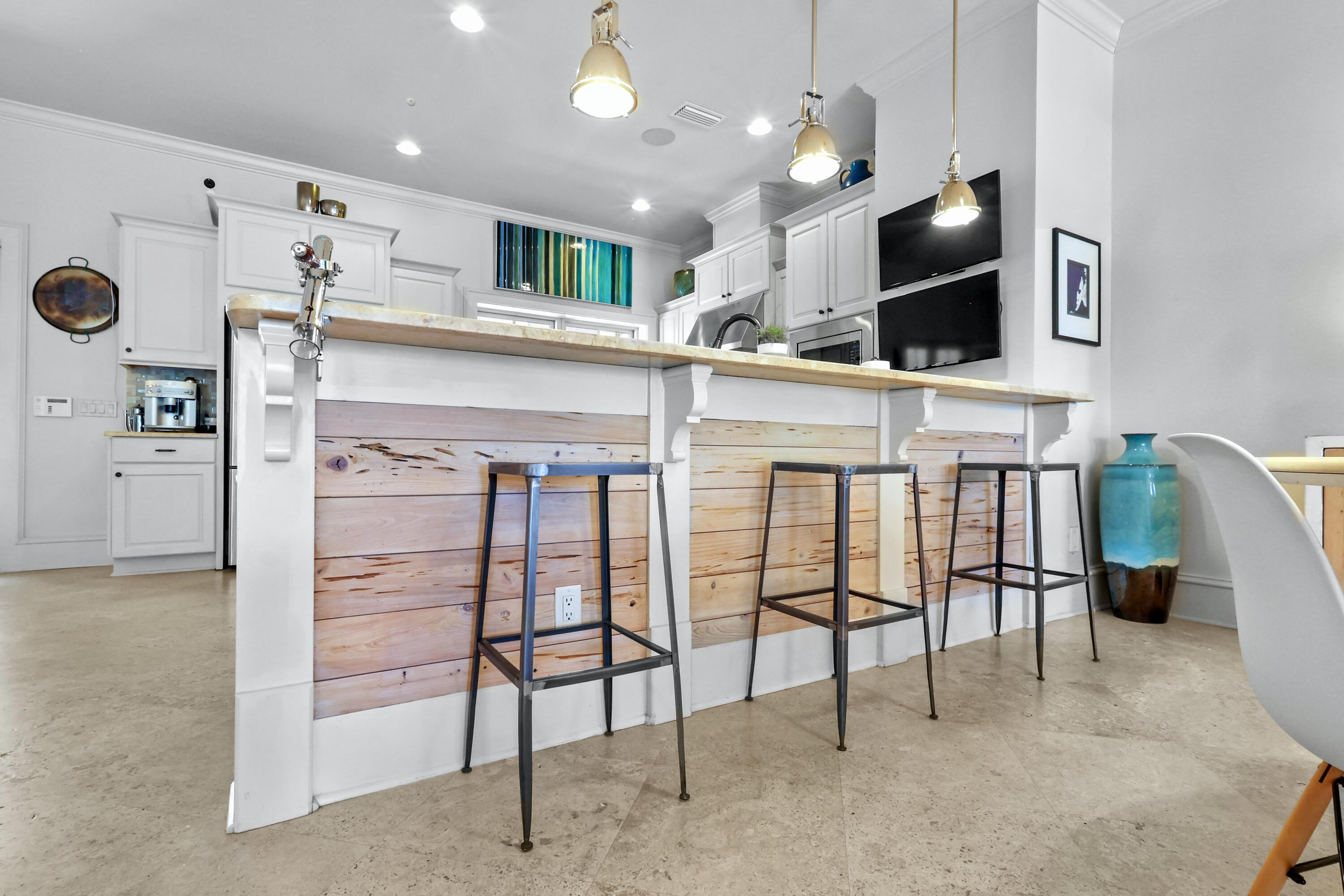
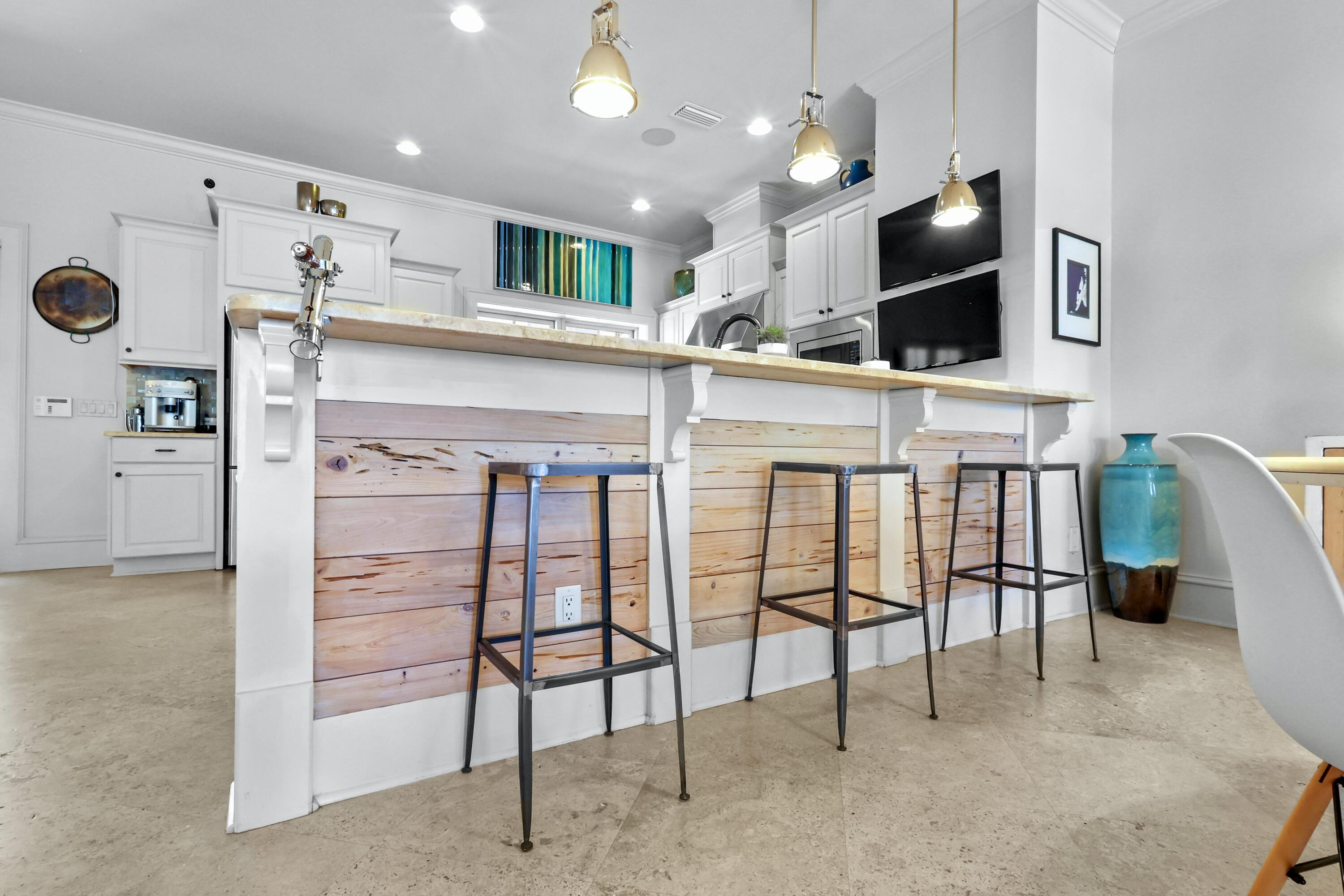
- smoke detector (411, 103)
